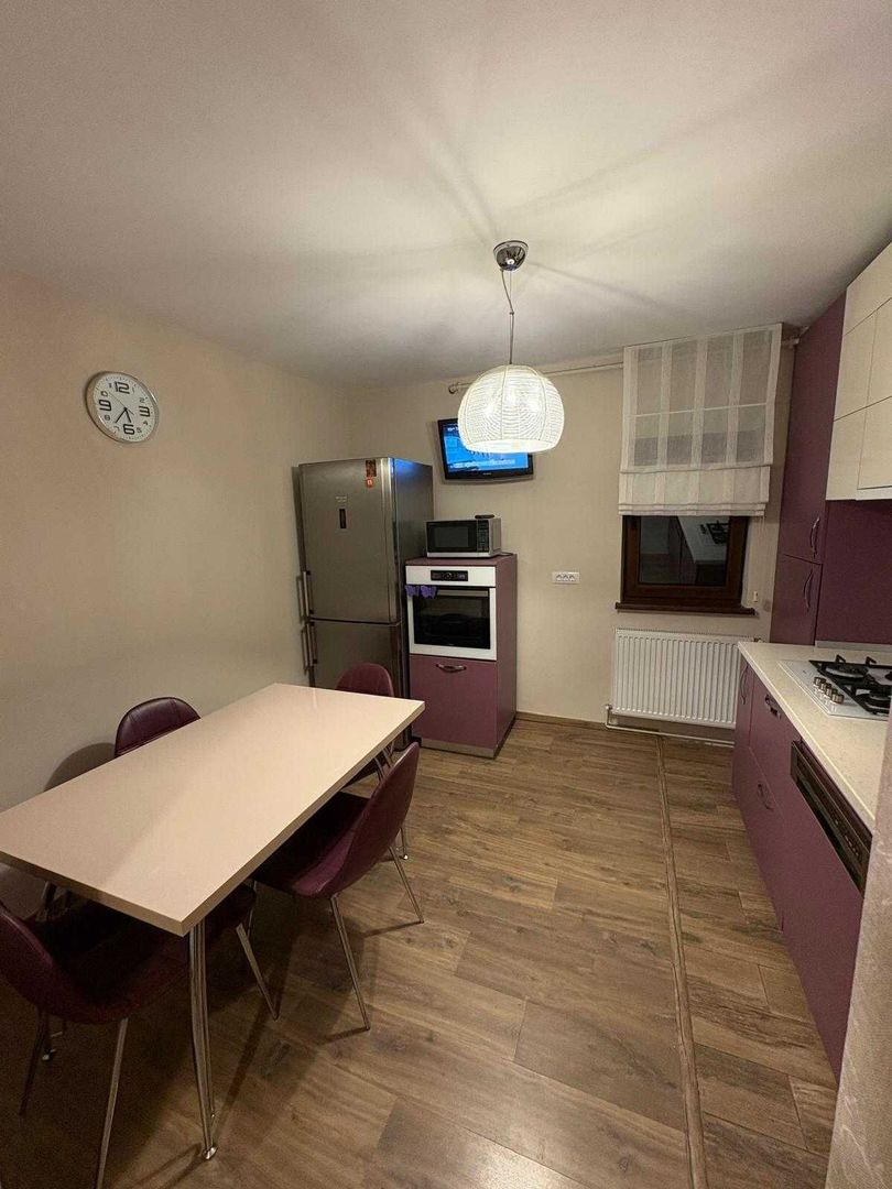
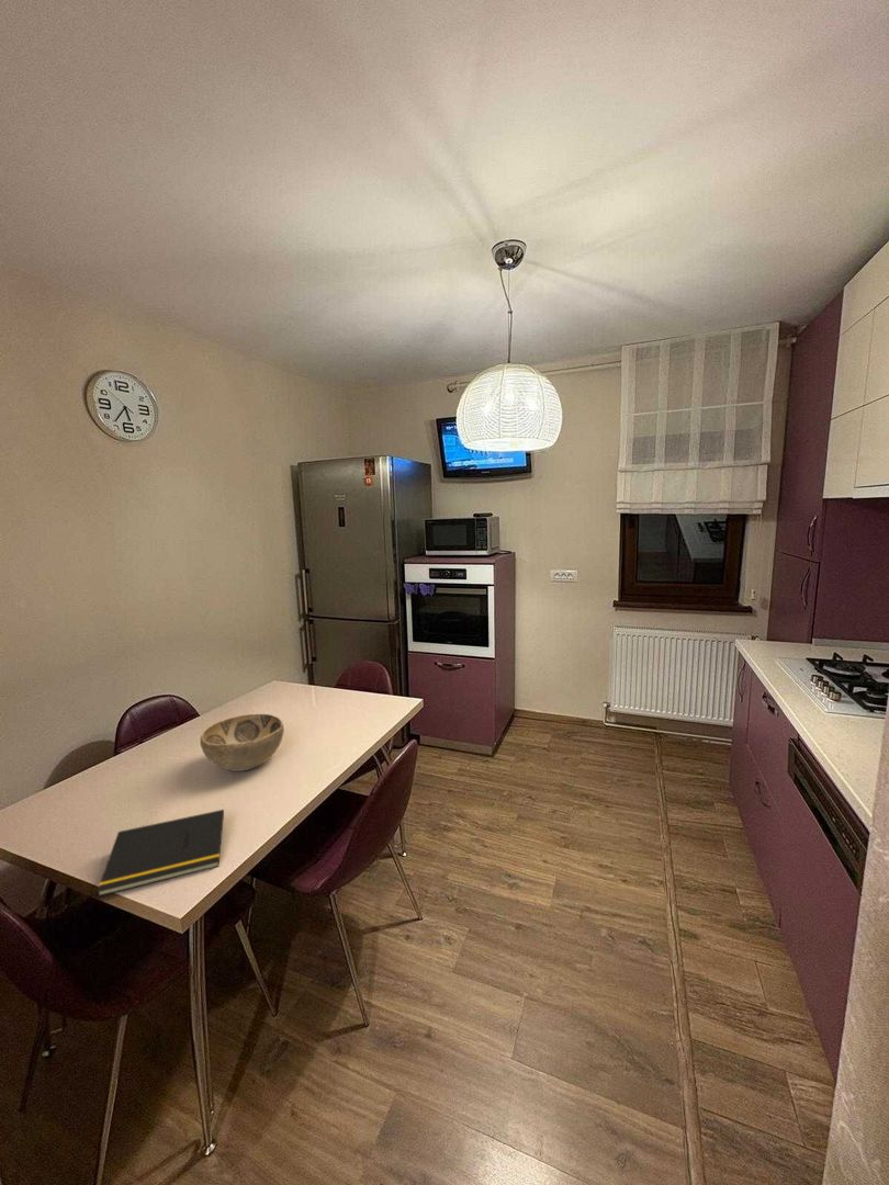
+ decorative bowl (244, 745)
+ notepad (167, 848)
